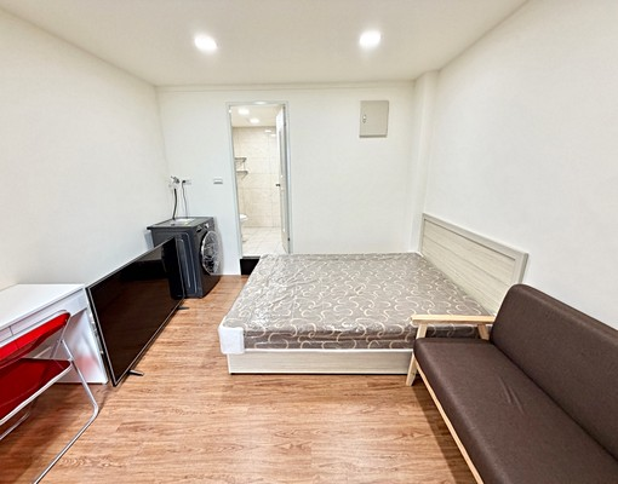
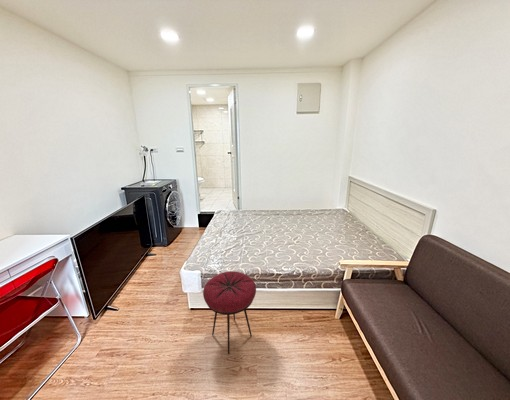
+ stool (230, 310)
